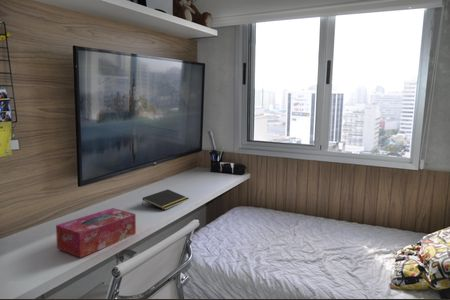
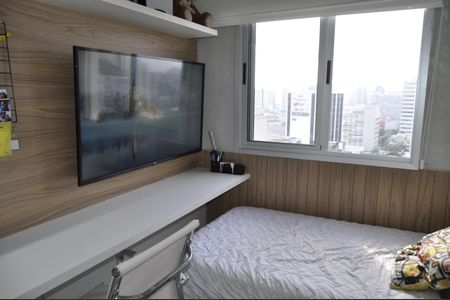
- tissue box (98, 230)
- notepad (166, 198)
